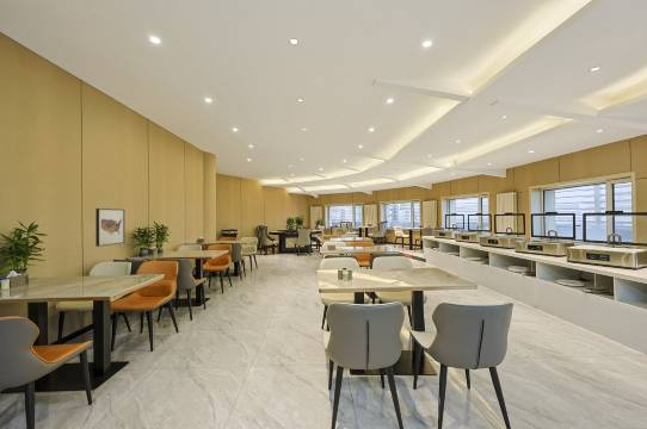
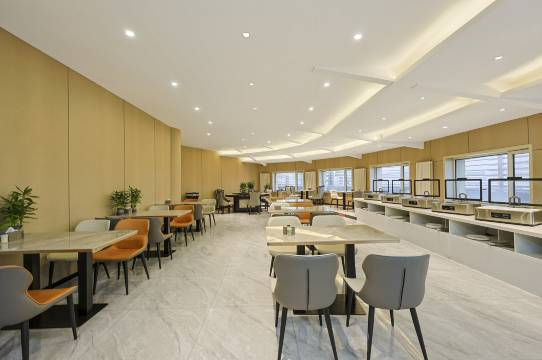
- wall art (111, 226)
